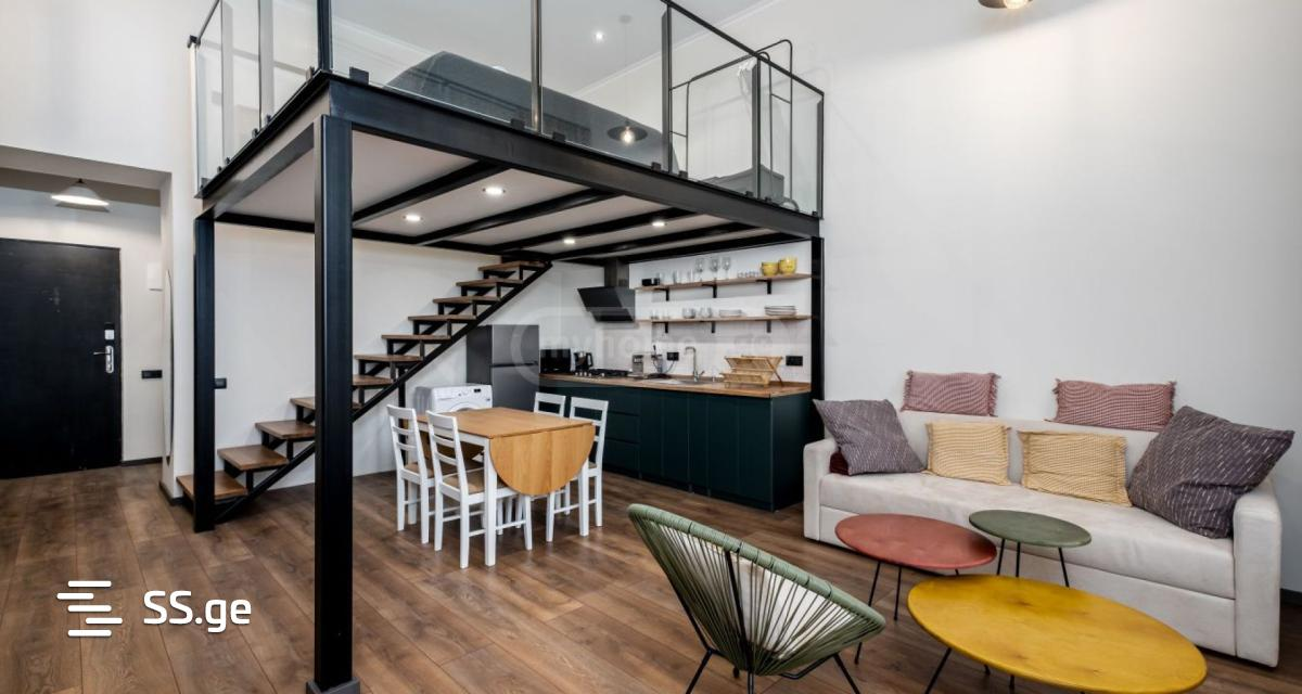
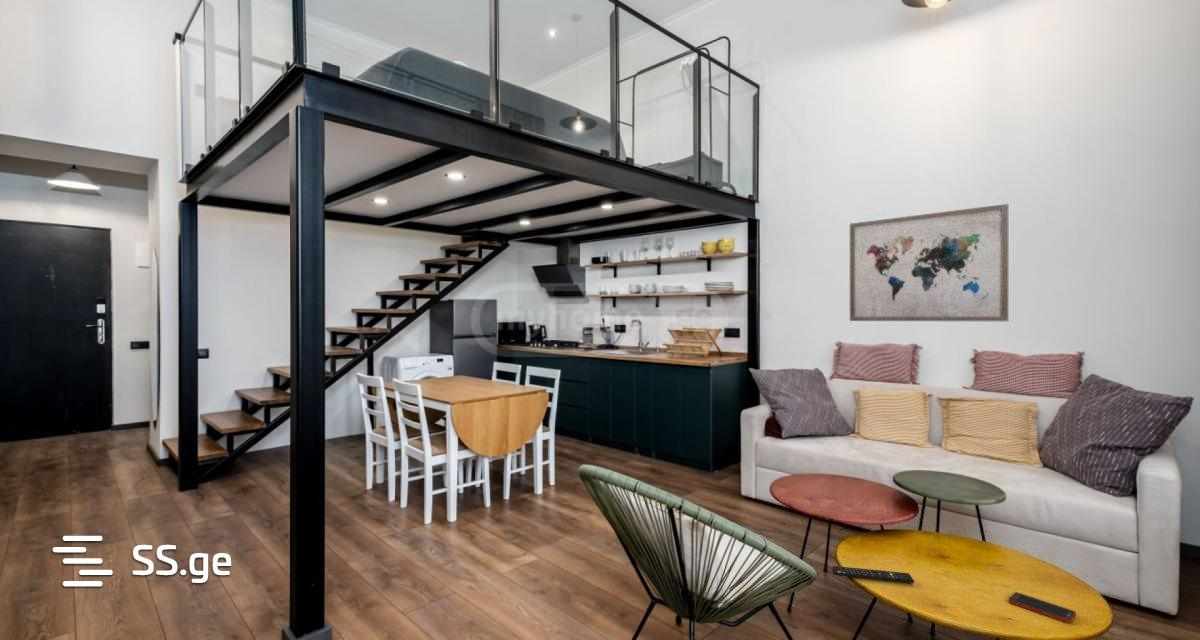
+ remote control (871, 575)
+ cell phone (1041, 607)
+ wall art (921, 268)
